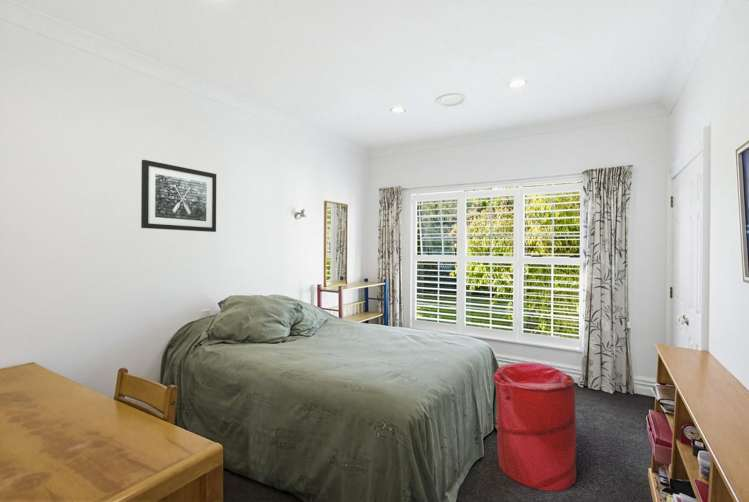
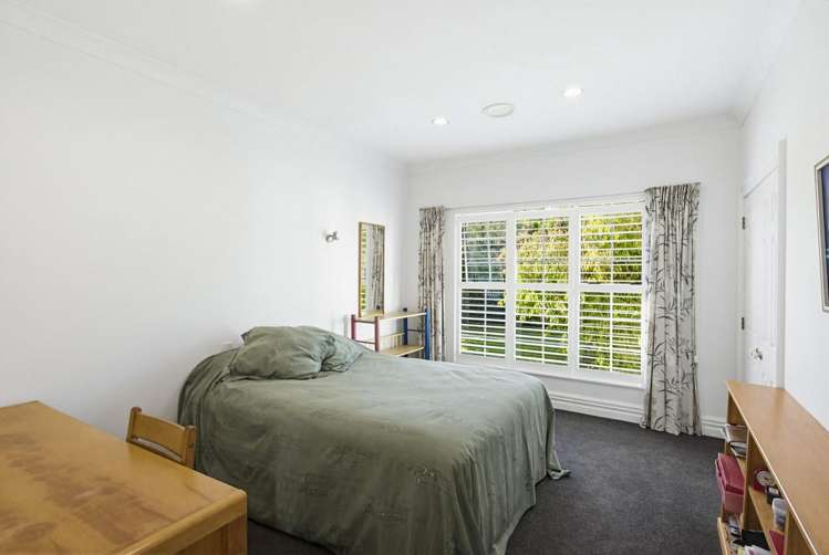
- wall art (181, 198)
- laundry hamper (533, 420)
